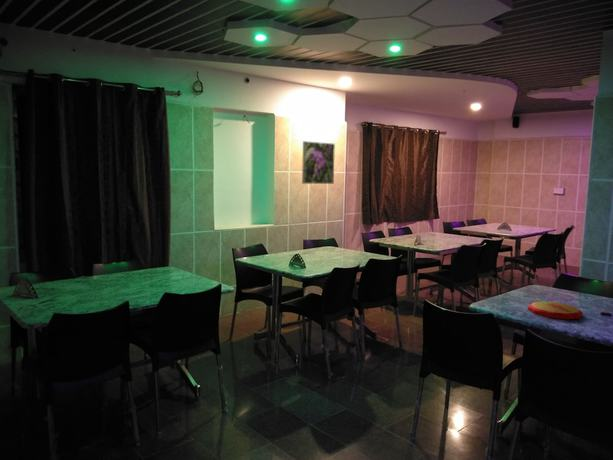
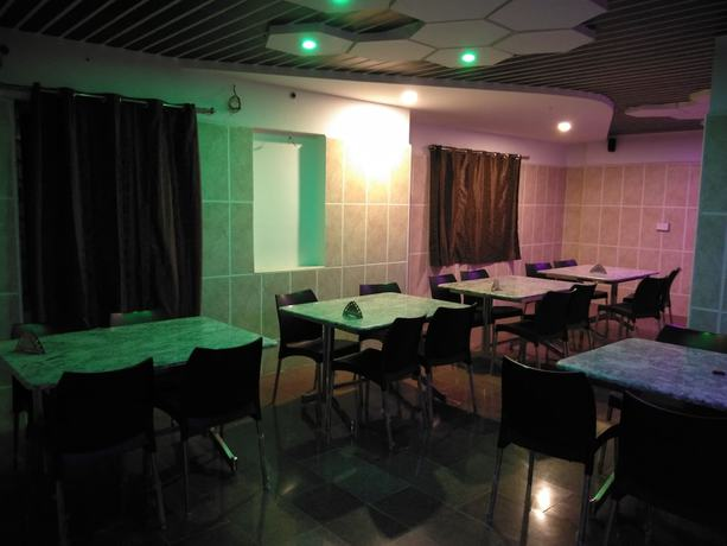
- plate (554, 308)
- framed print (318, 163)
